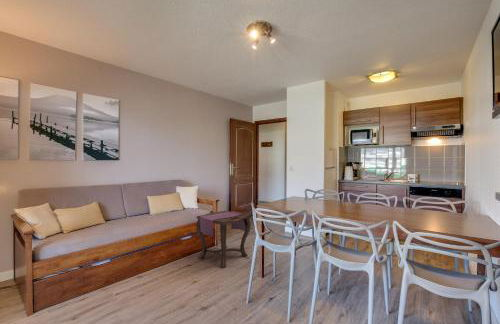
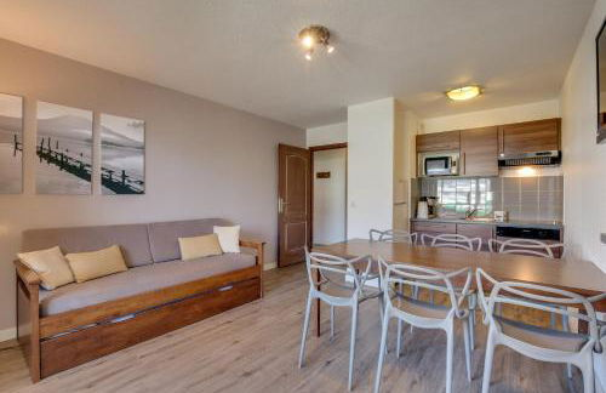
- side table (224, 236)
